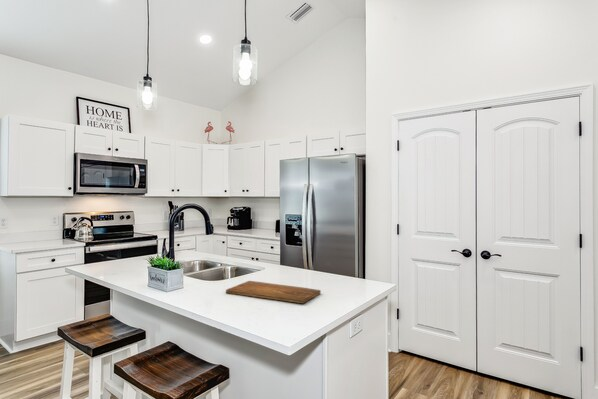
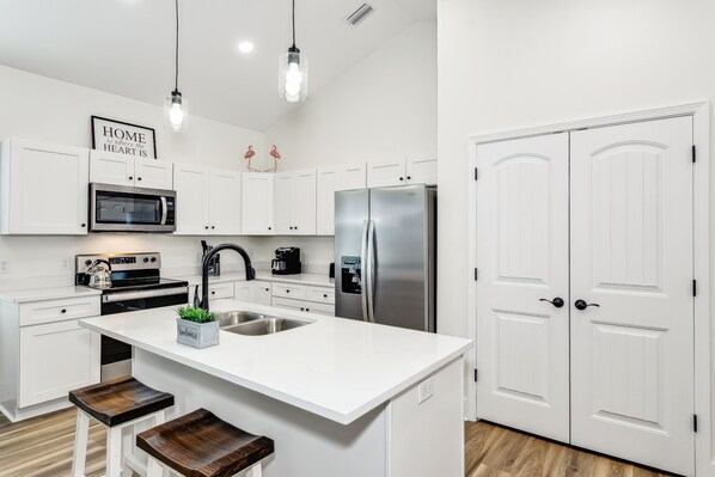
- cutting board (273, 290)
